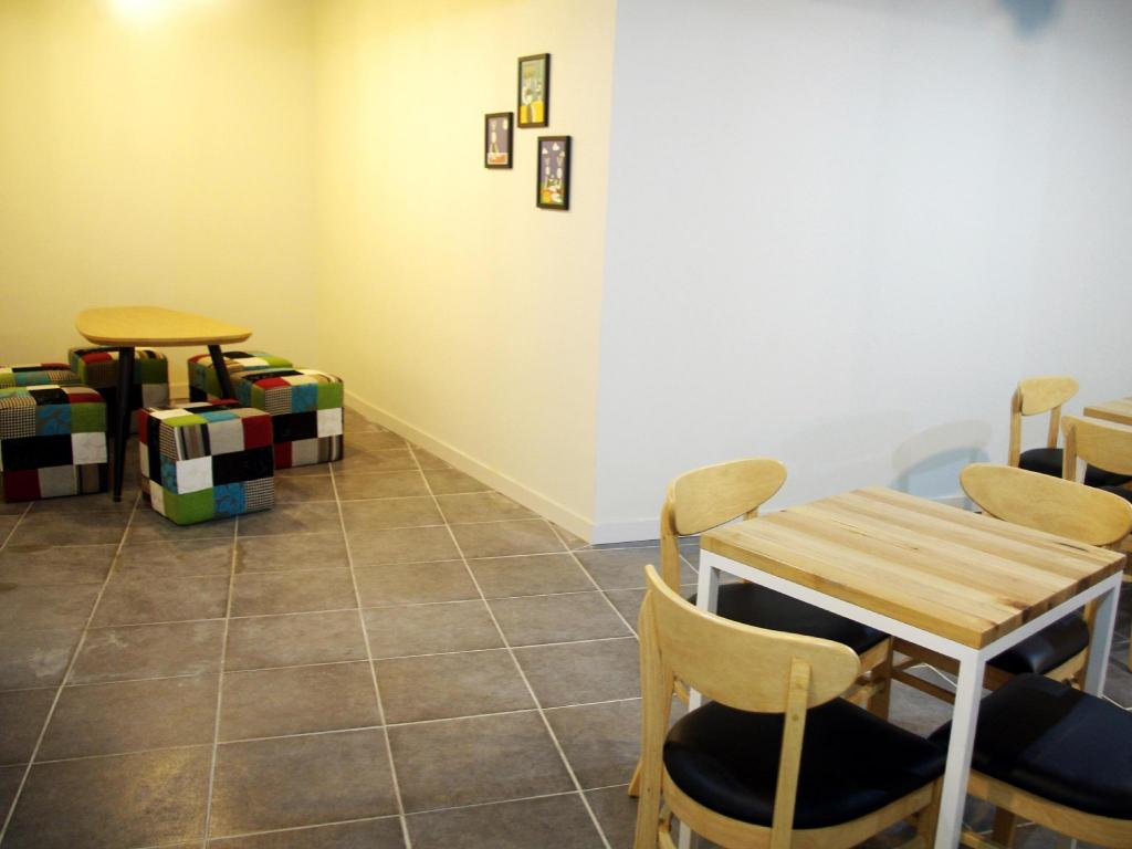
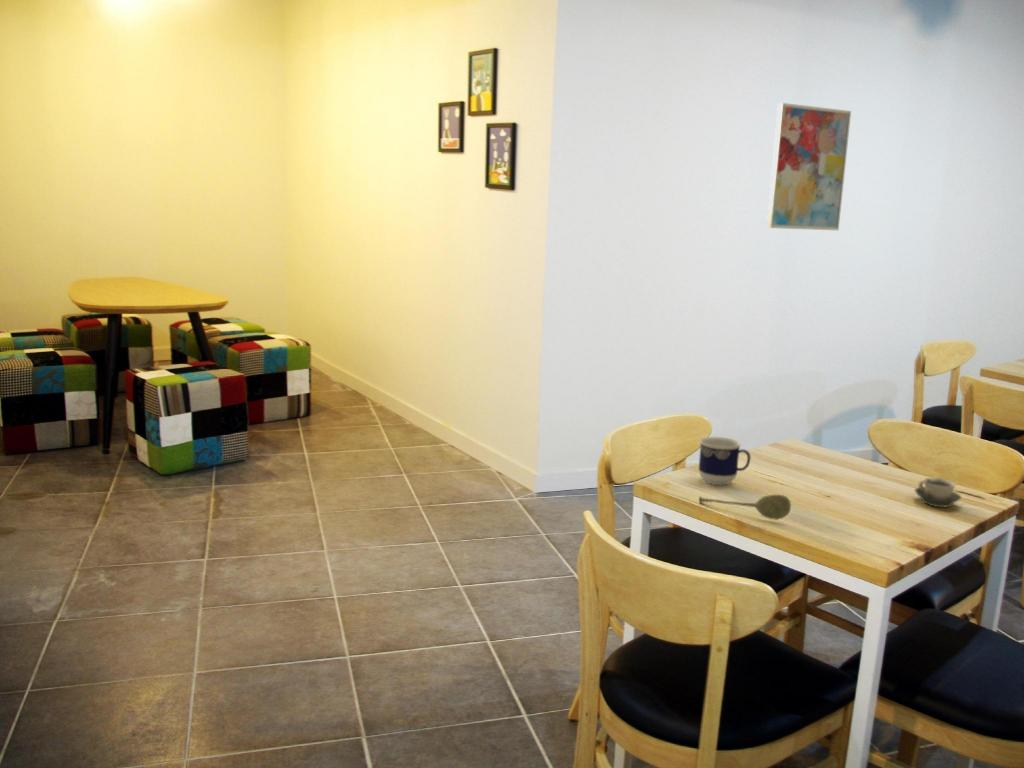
+ wall art (809, 168)
+ cup (937, 492)
+ cup (724, 463)
+ soupspoon (743, 503)
